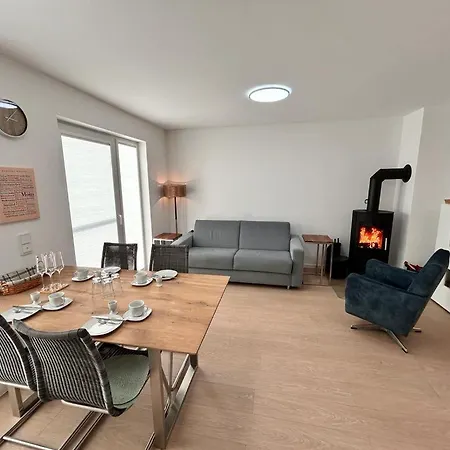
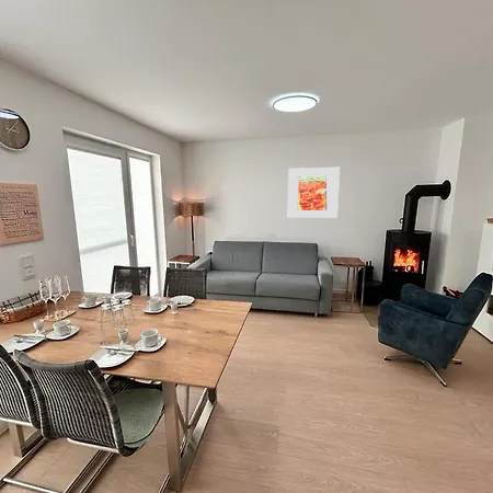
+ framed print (312, 193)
